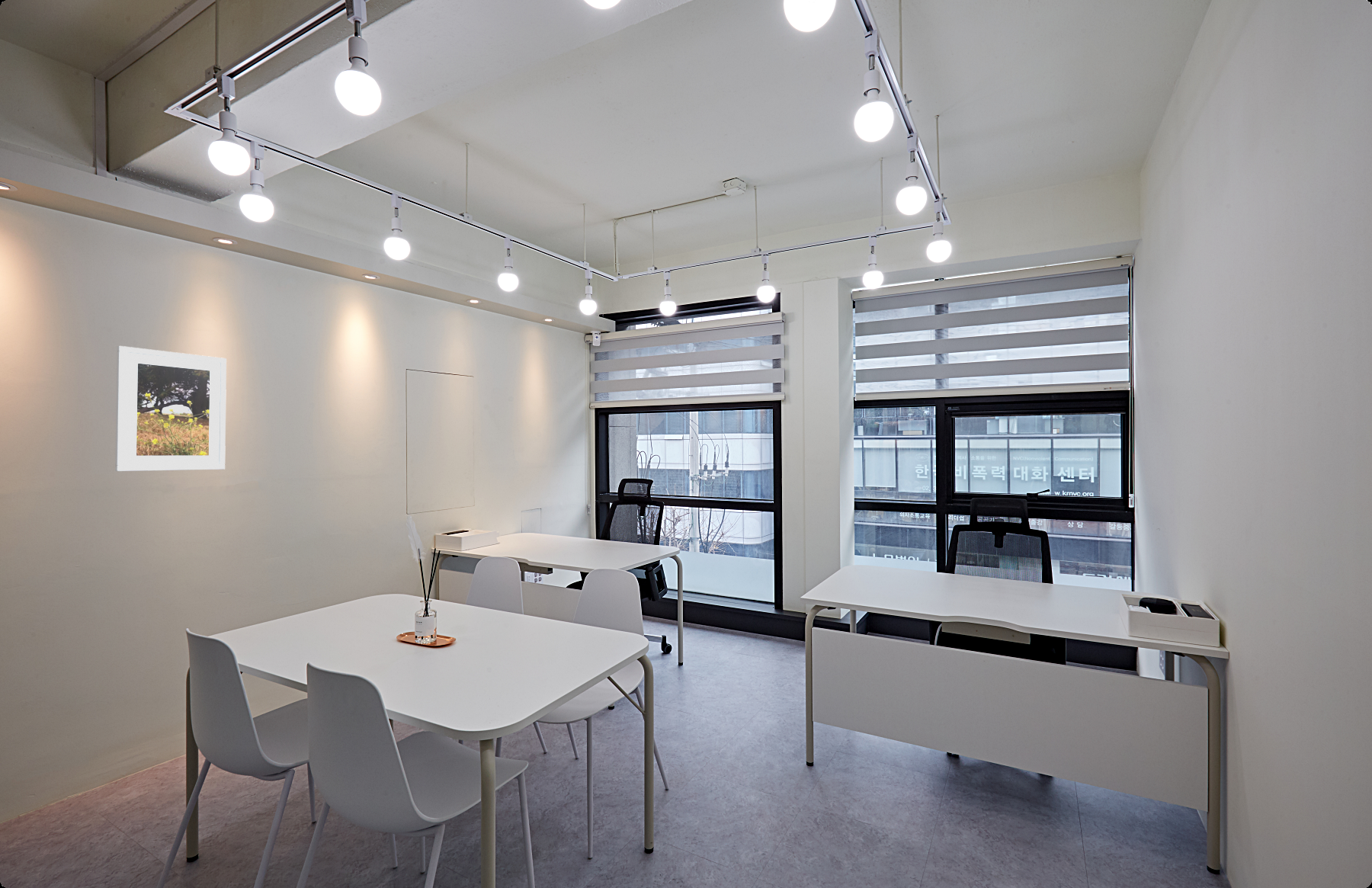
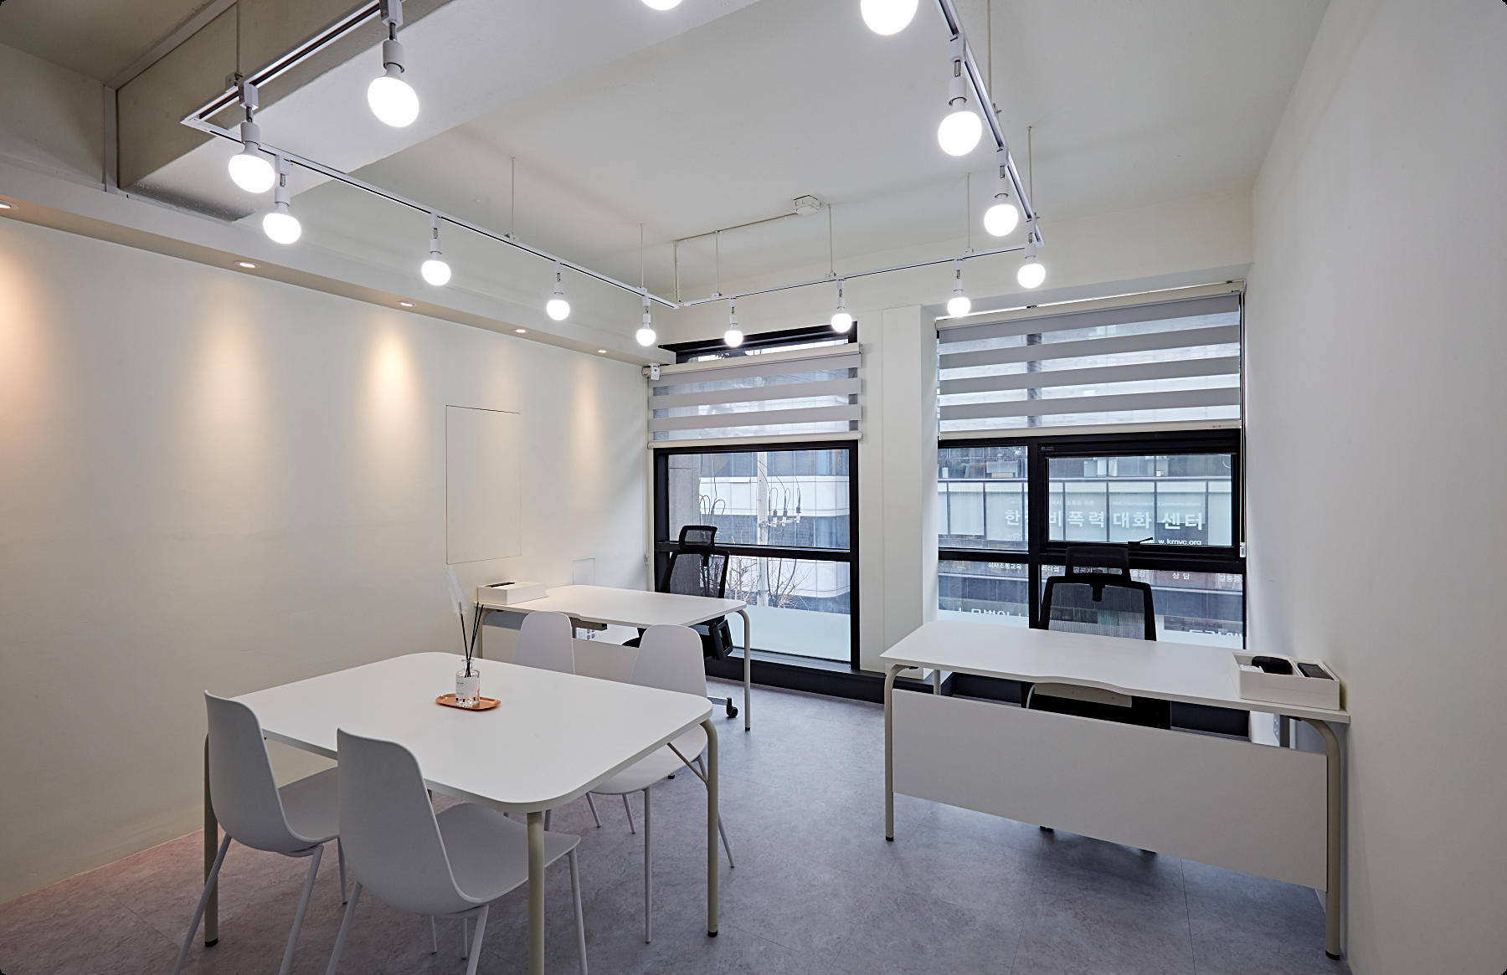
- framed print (174, 411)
